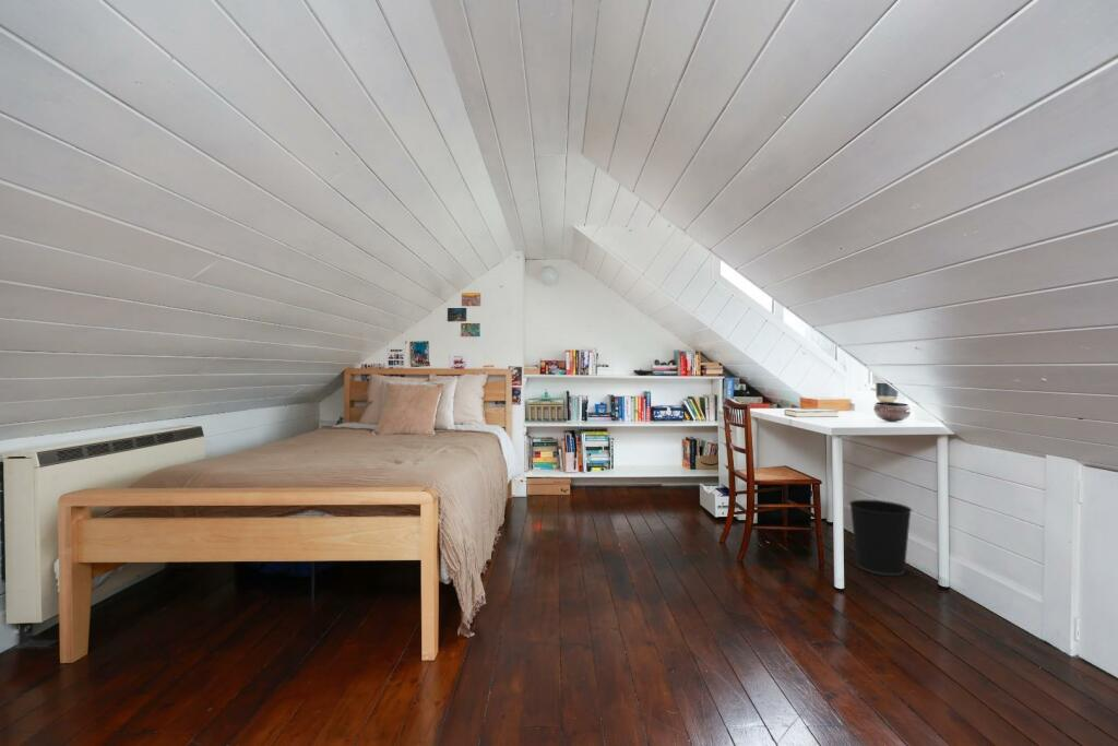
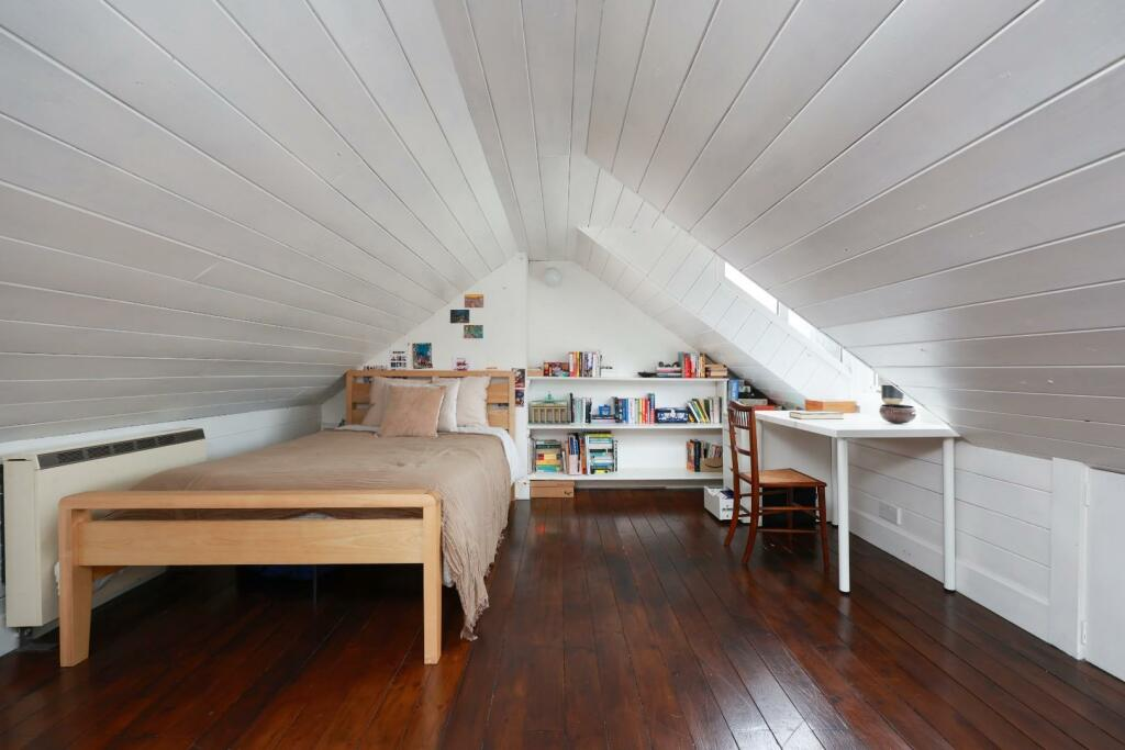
- wastebasket (879, 536)
